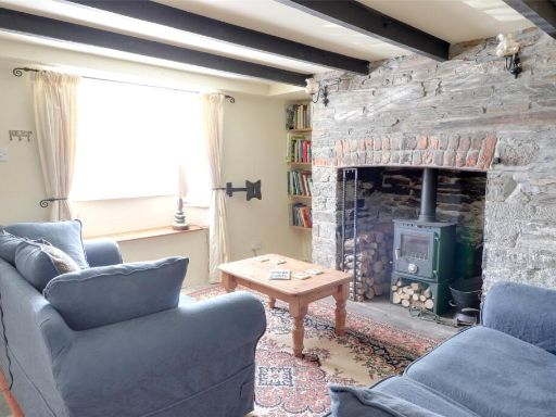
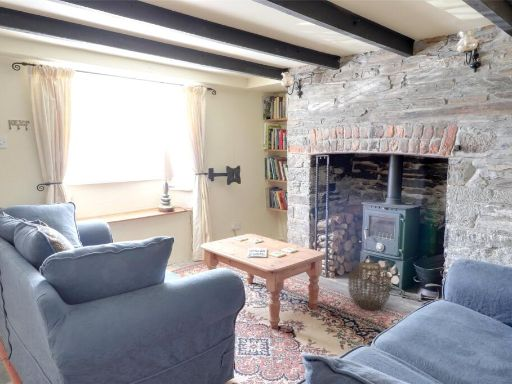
+ woven basket (369, 285)
